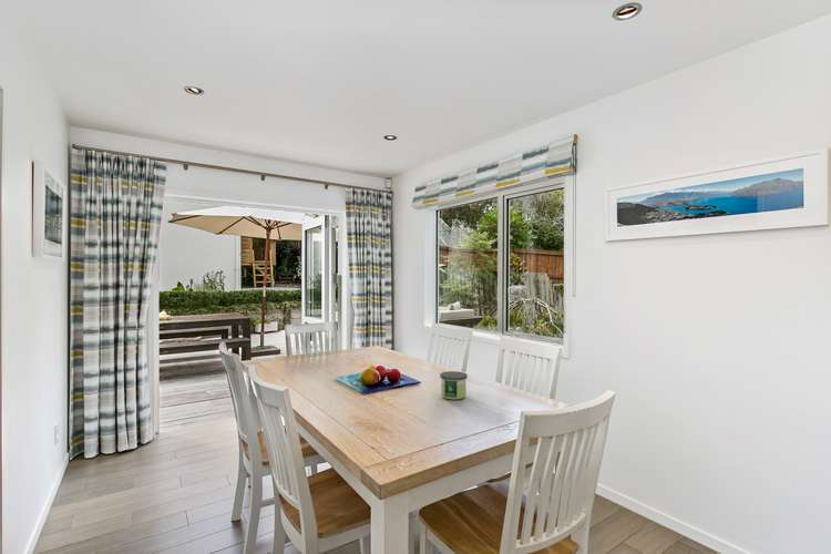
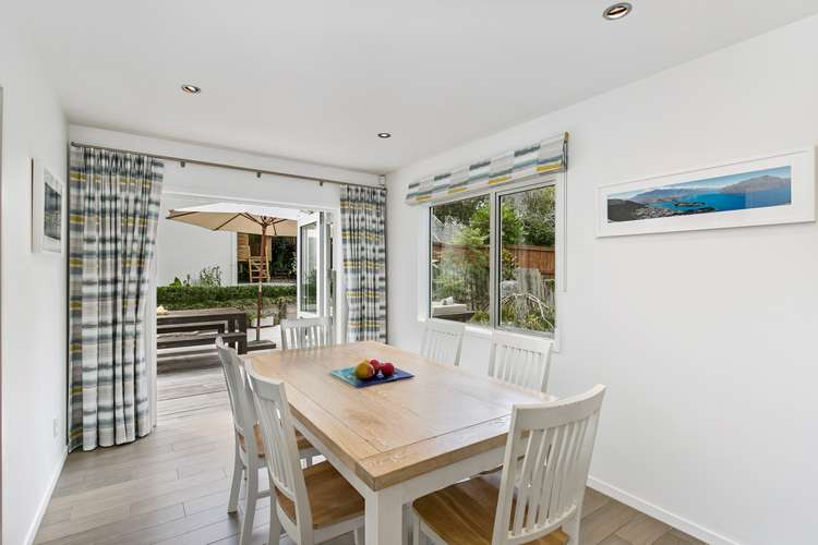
- candle (453, 384)
